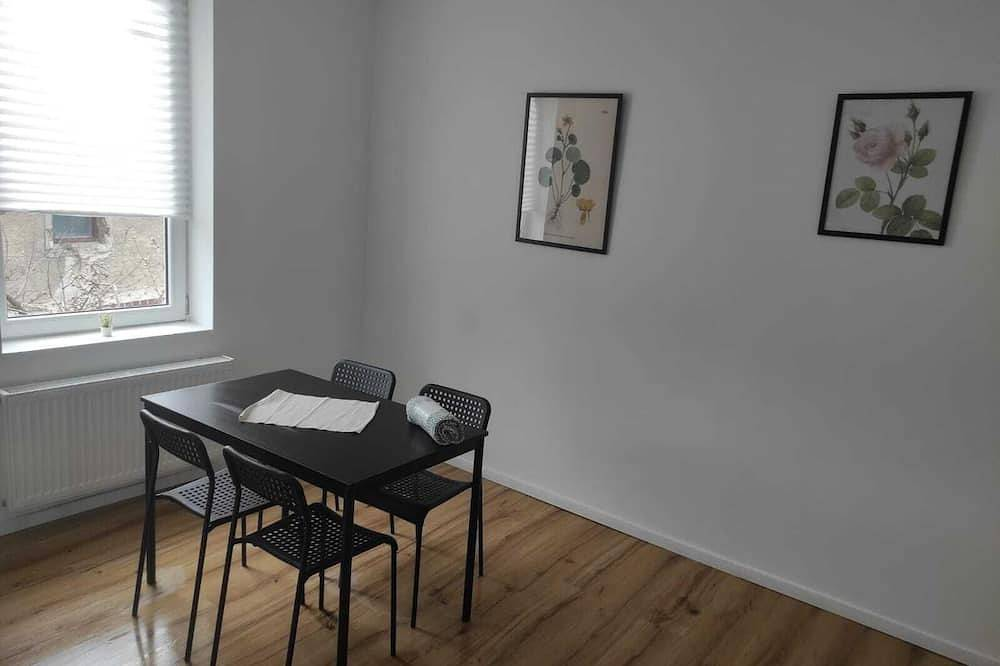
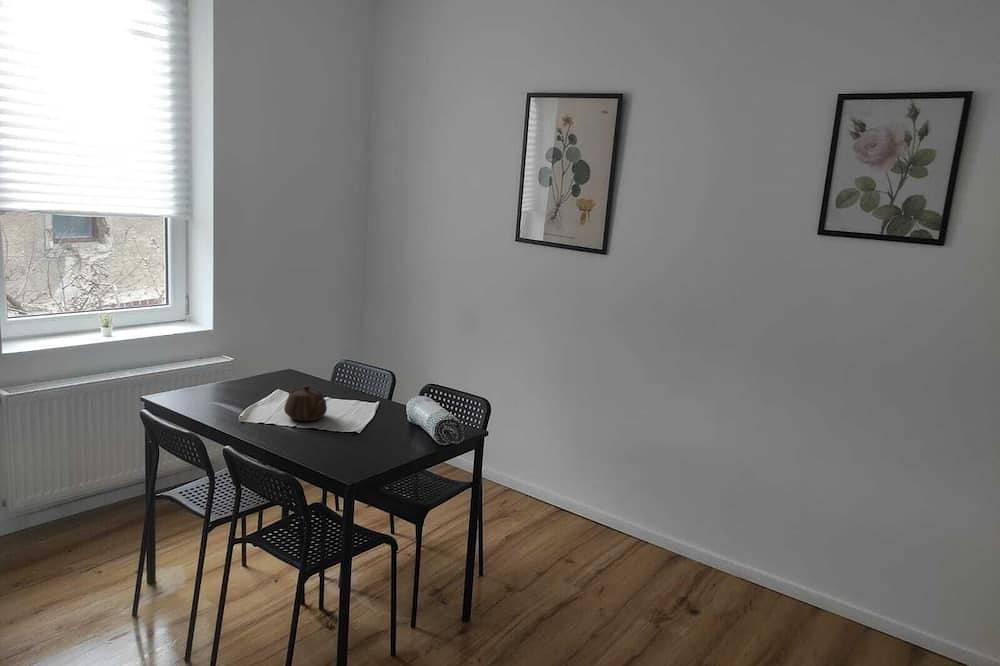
+ teapot (307, 402)
